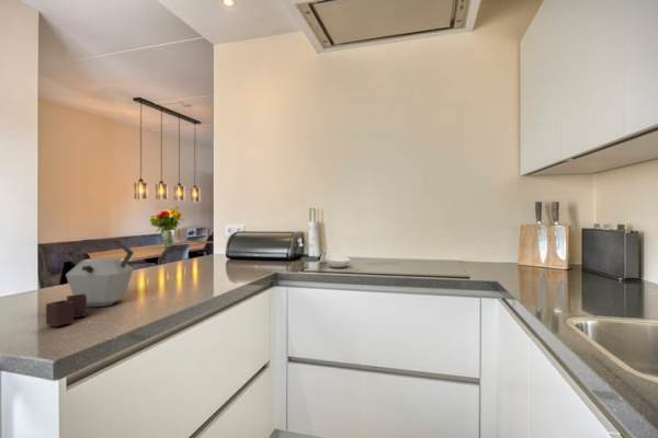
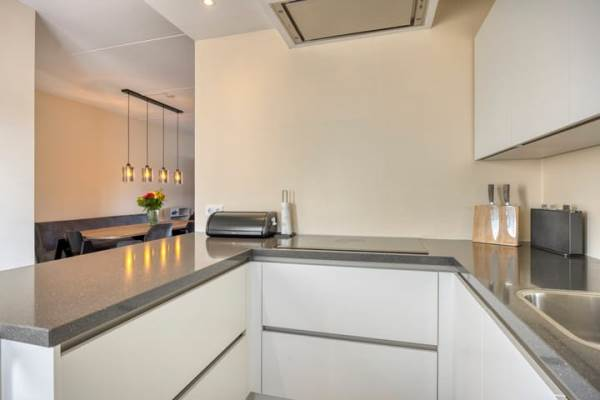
- kettle (87, 276)
- spoon rest (332, 257)
